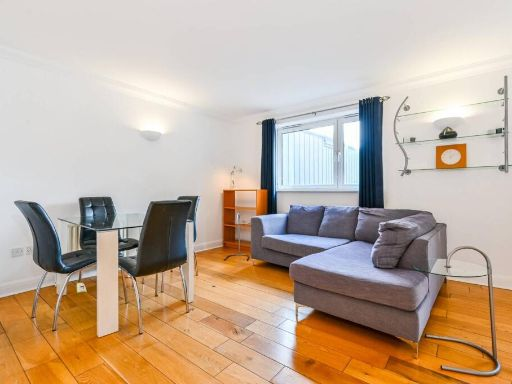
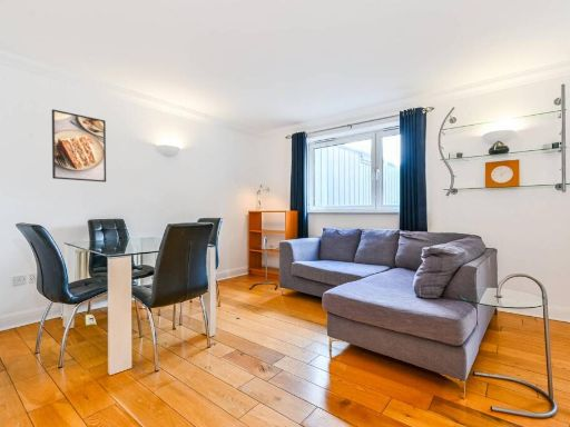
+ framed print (80, 147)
